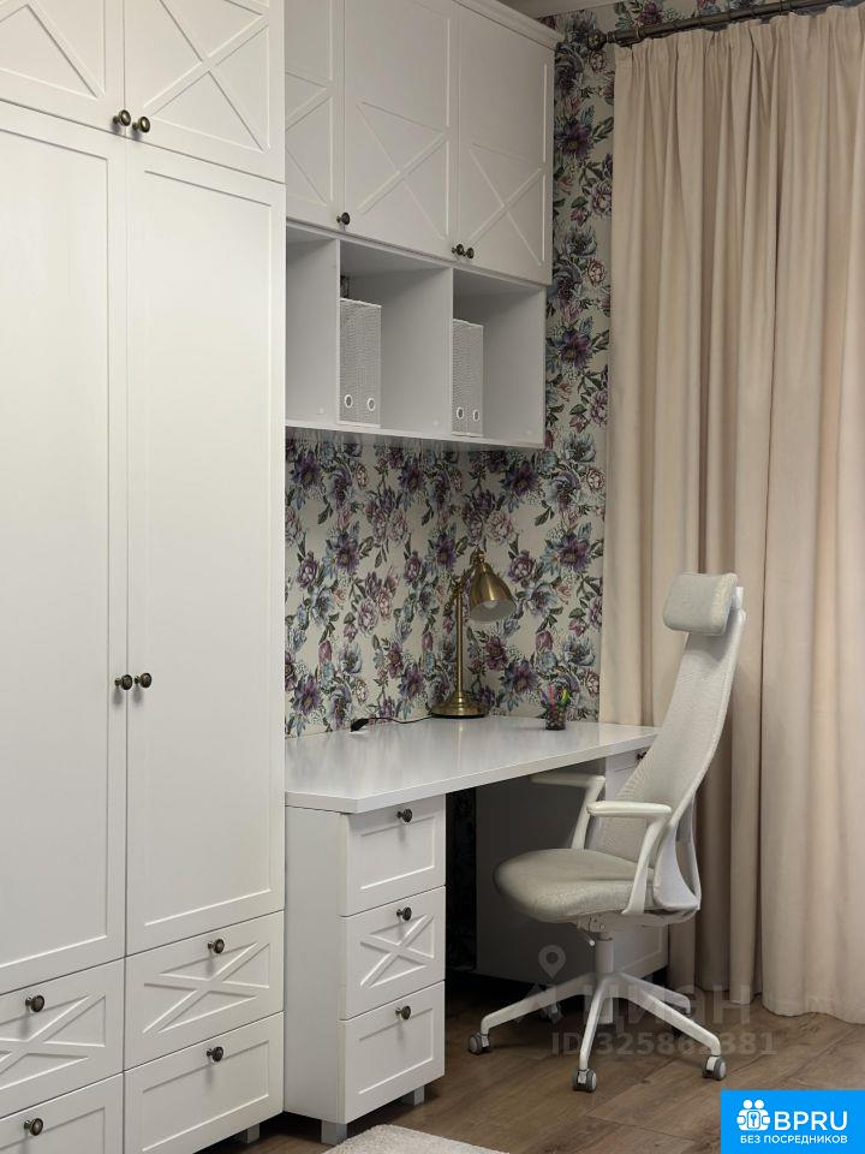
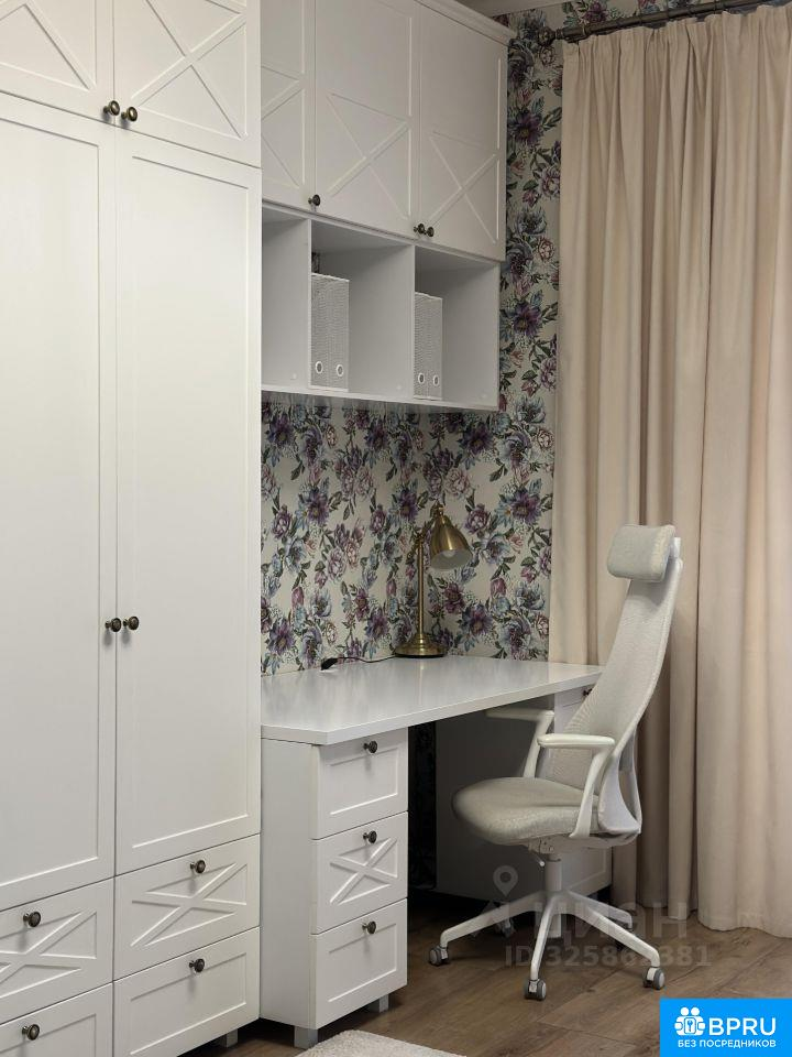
- pen holder (556, 706)
